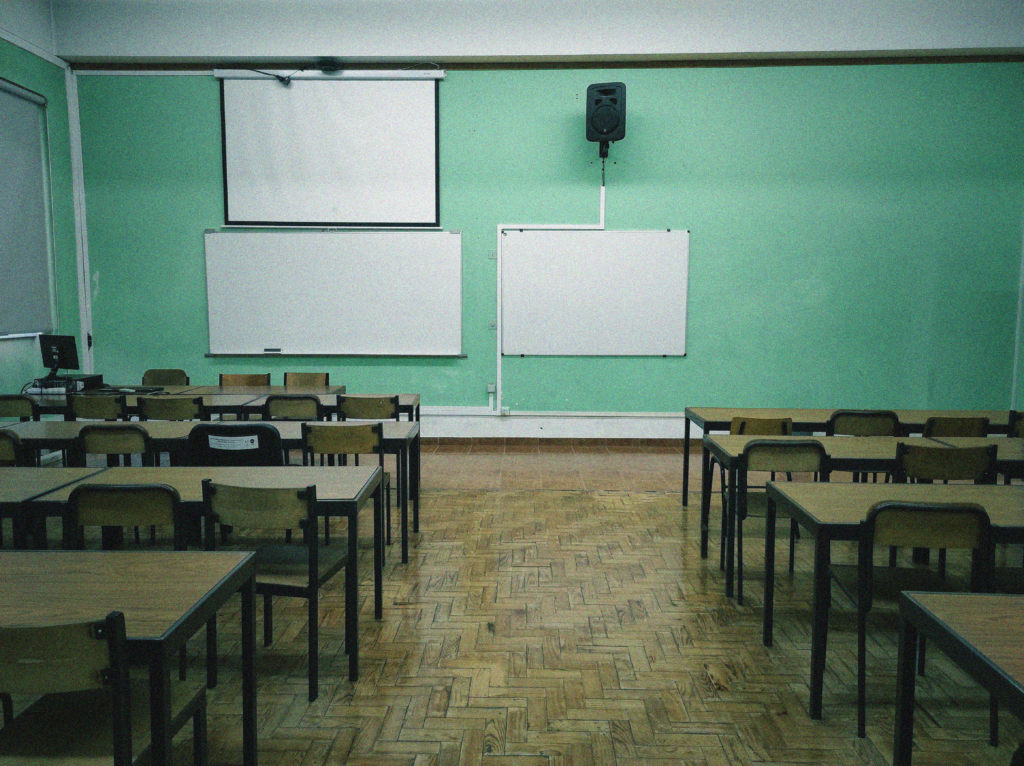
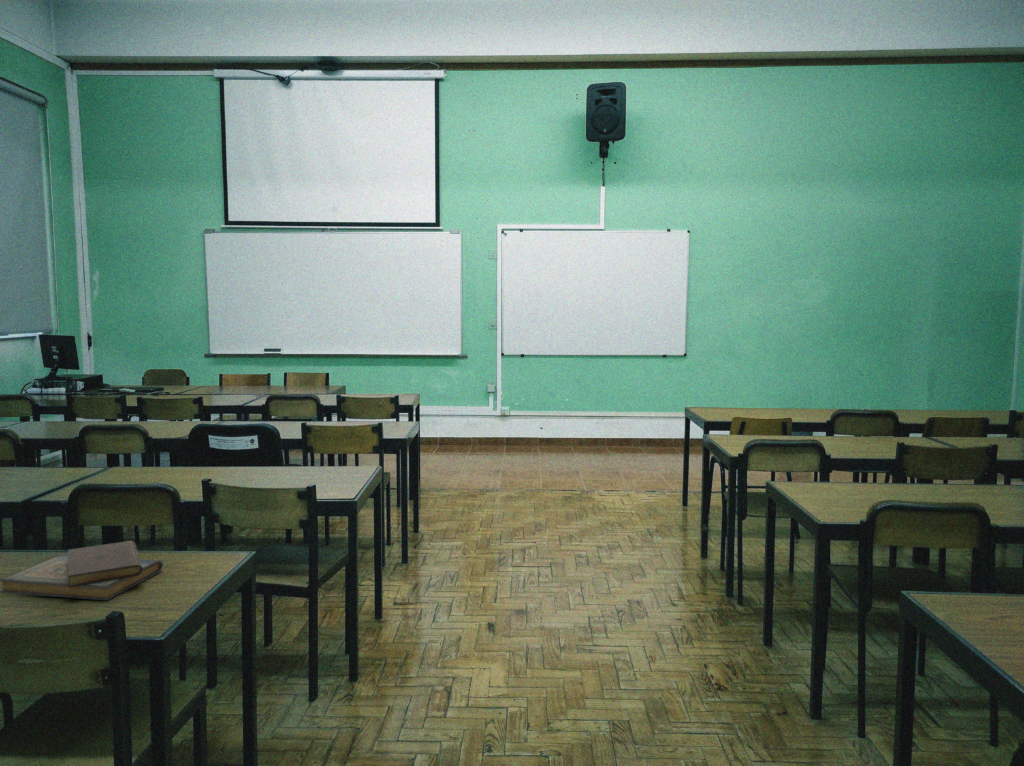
+ diary (94, 567)
